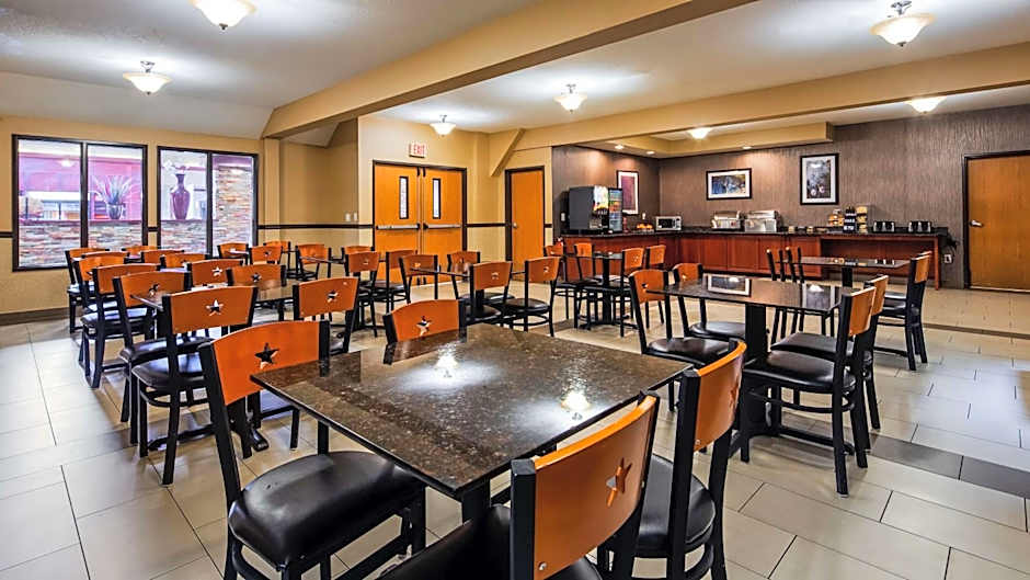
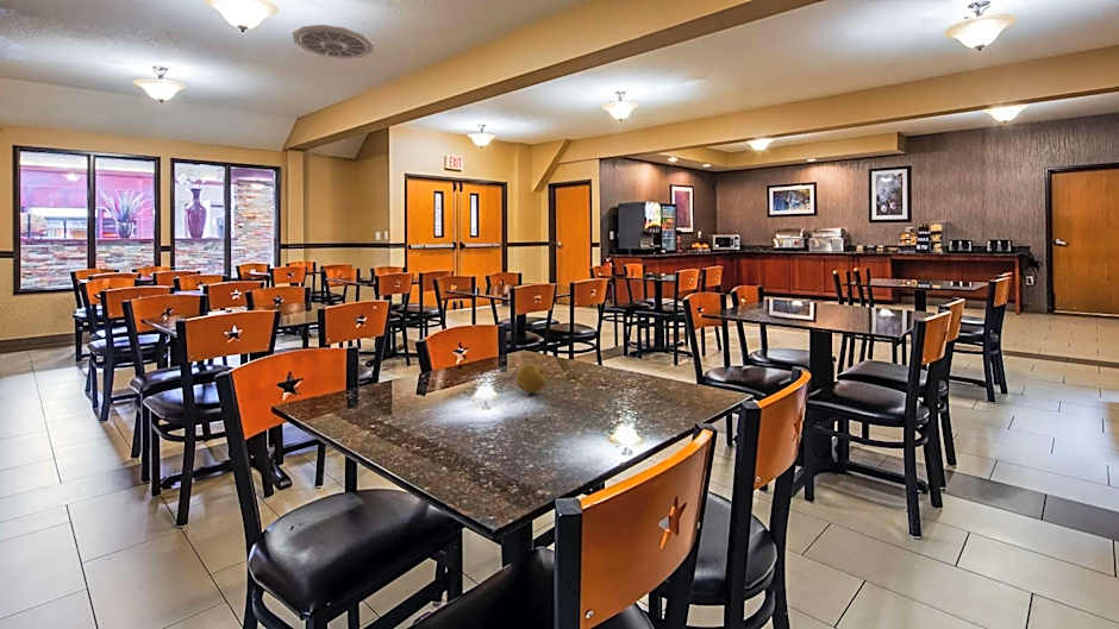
+ fruit (531, 378)
+ ceiling vent (333, 44)
